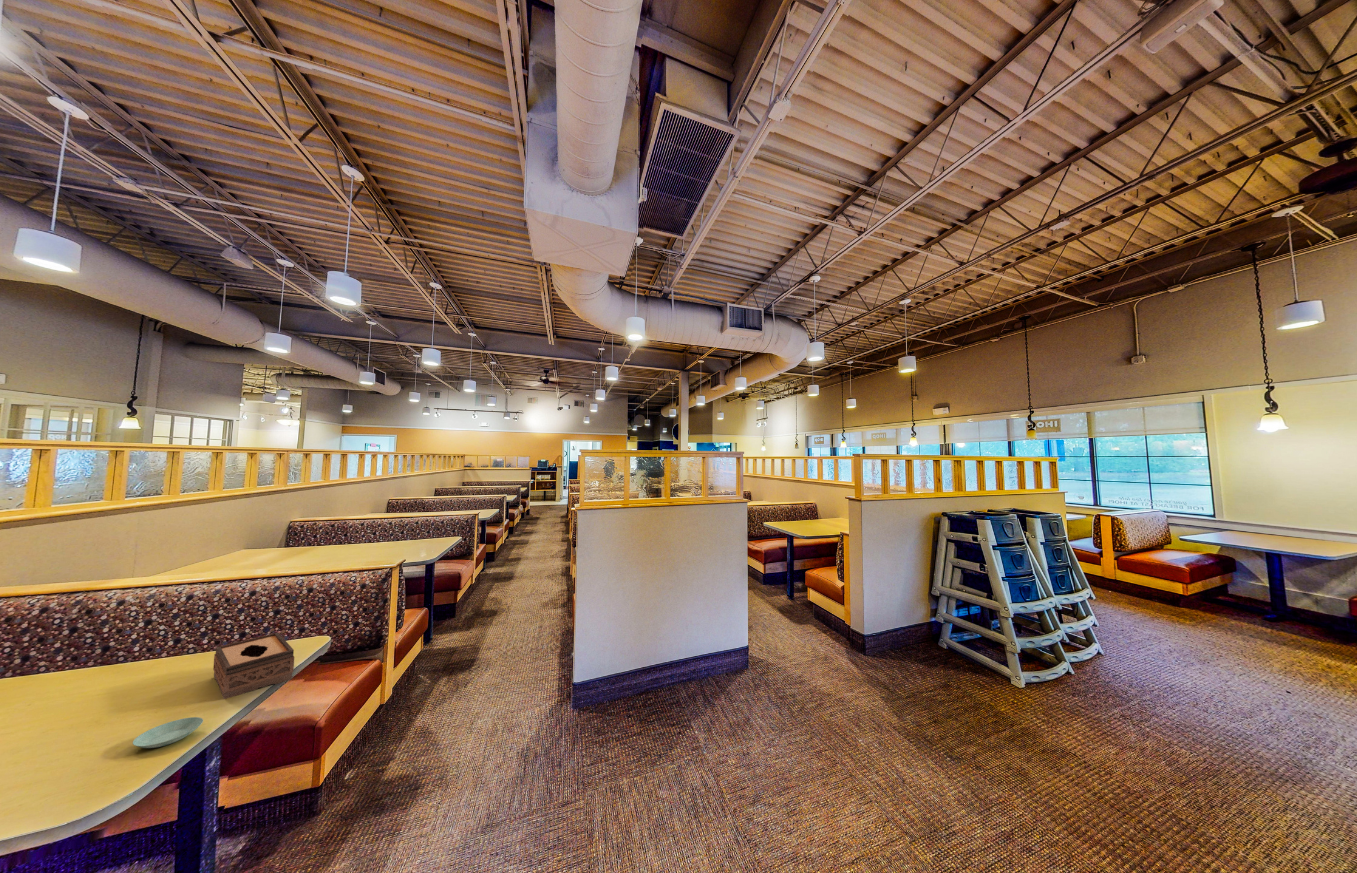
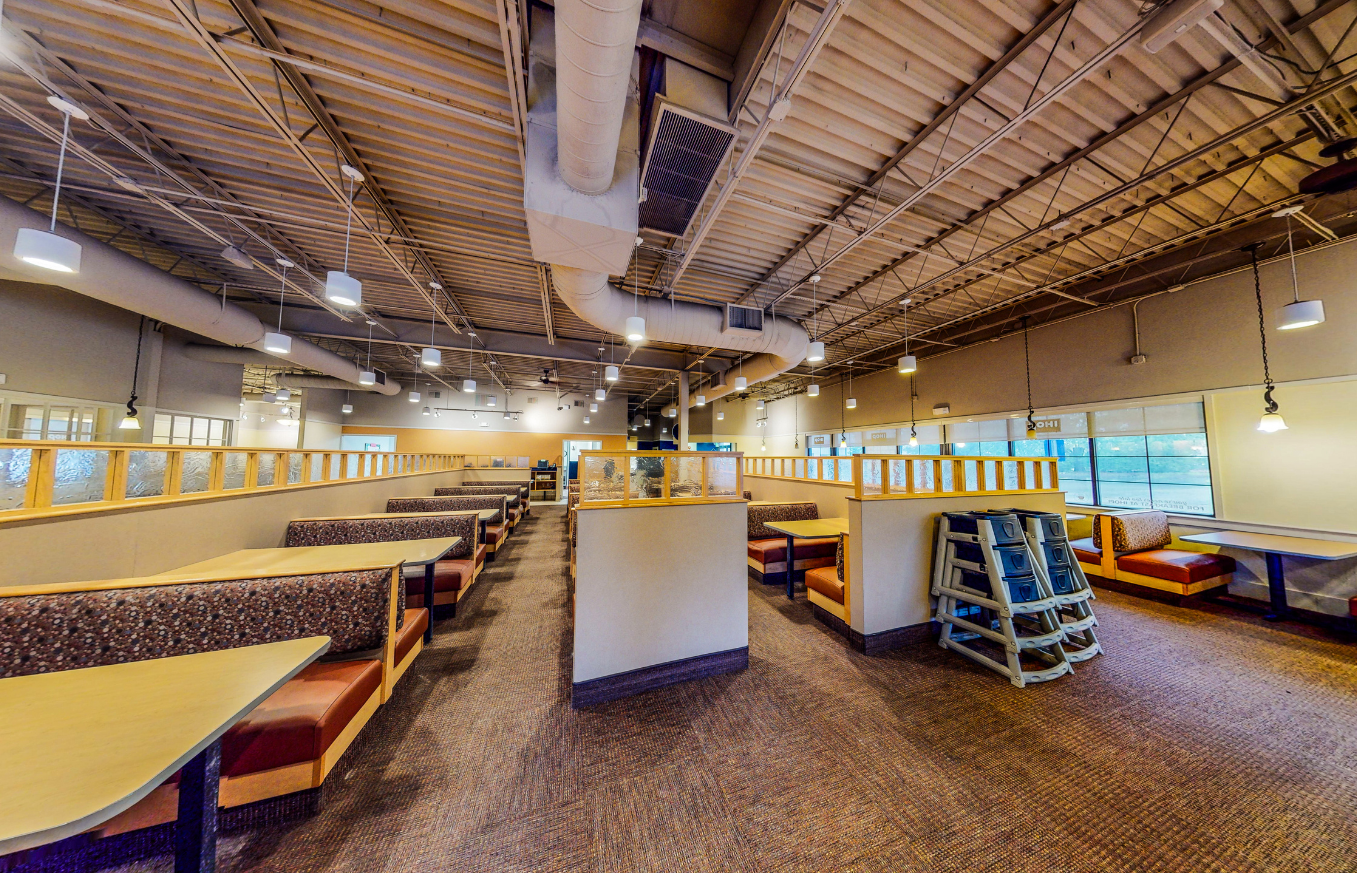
- tissue box (253, 663)
- saucer (169, 734)
